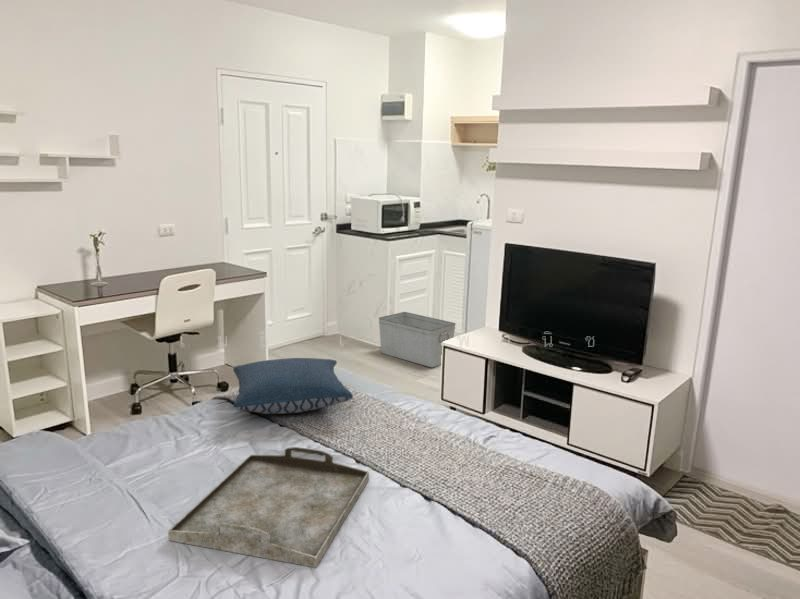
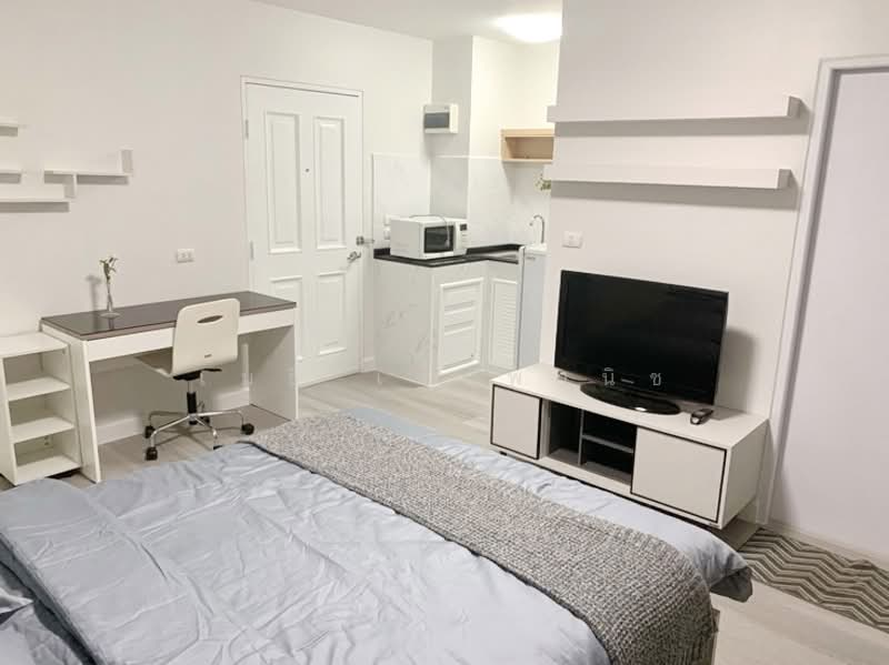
- pillow (290, 383)
- serving tray (278, 494)
- storage bin (416, 338)
